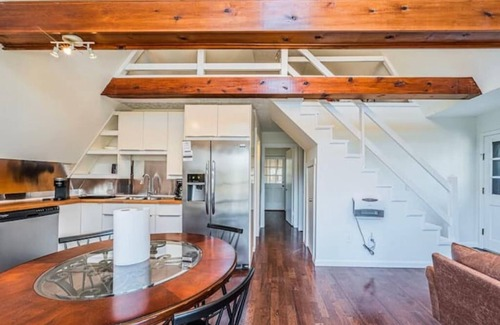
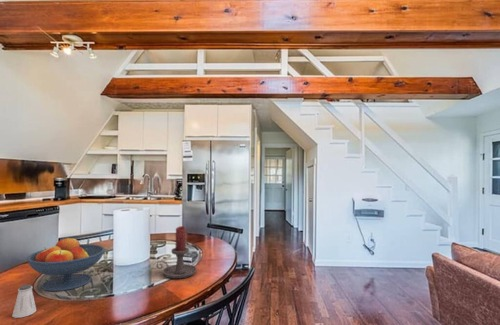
+ saltshaker (24, 299)
+ fruit bowl (68, 262)
+ candle holder (175, 249)
